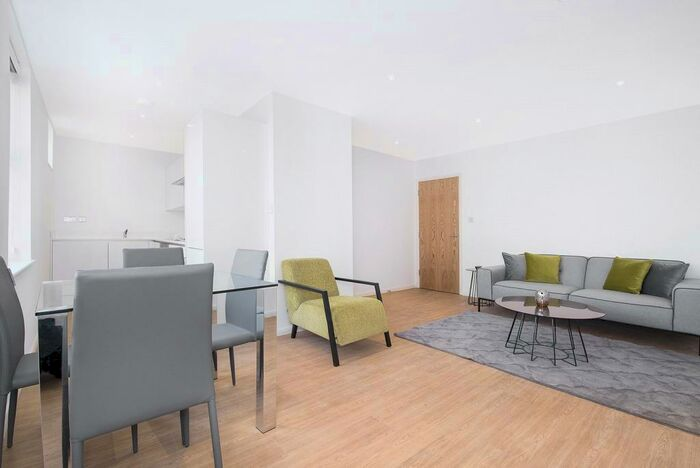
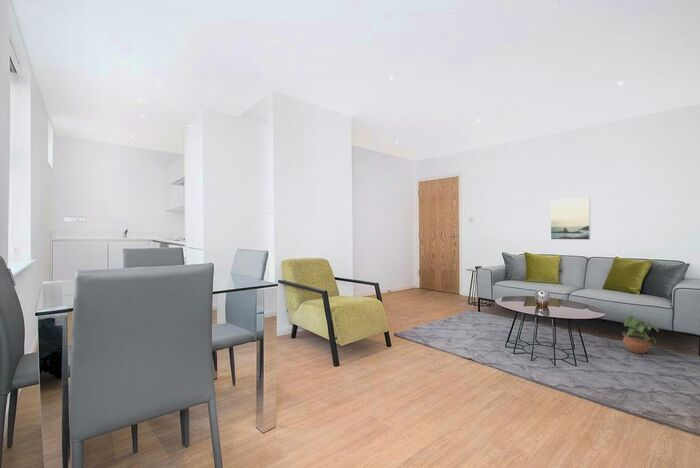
+ potted plant (635, 333)
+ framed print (569, 219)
